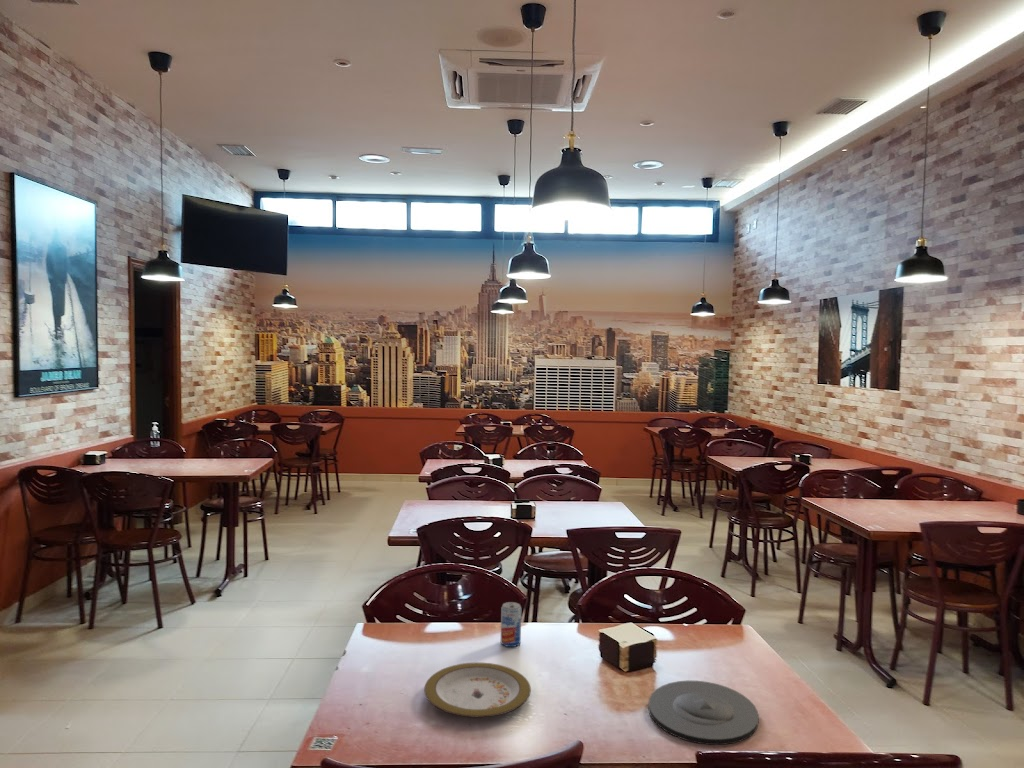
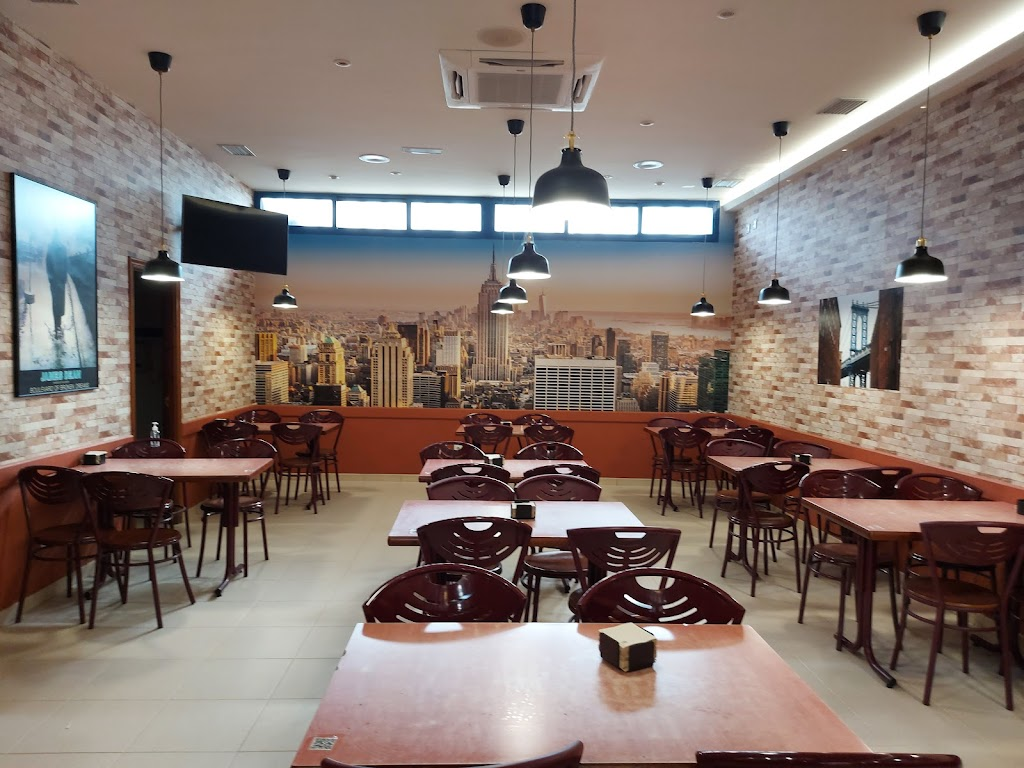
- plate (477, 691)
- beverage can (511, 623)
- plate (702, 706)
